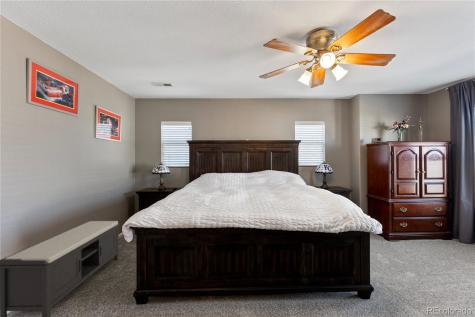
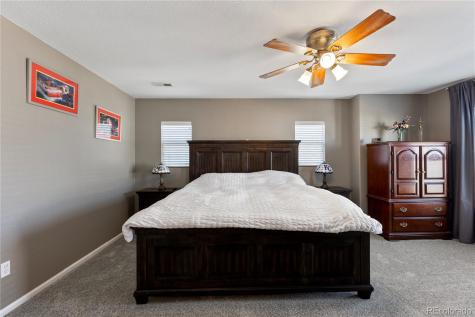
- bench (73, 258)
